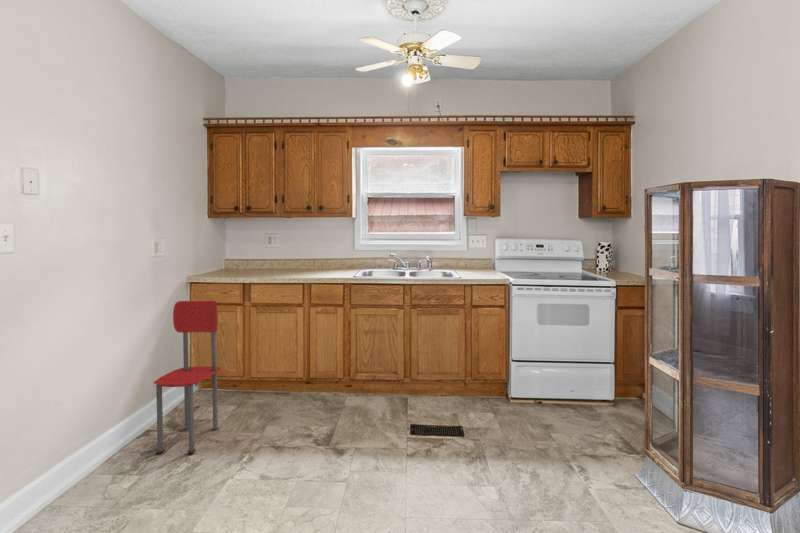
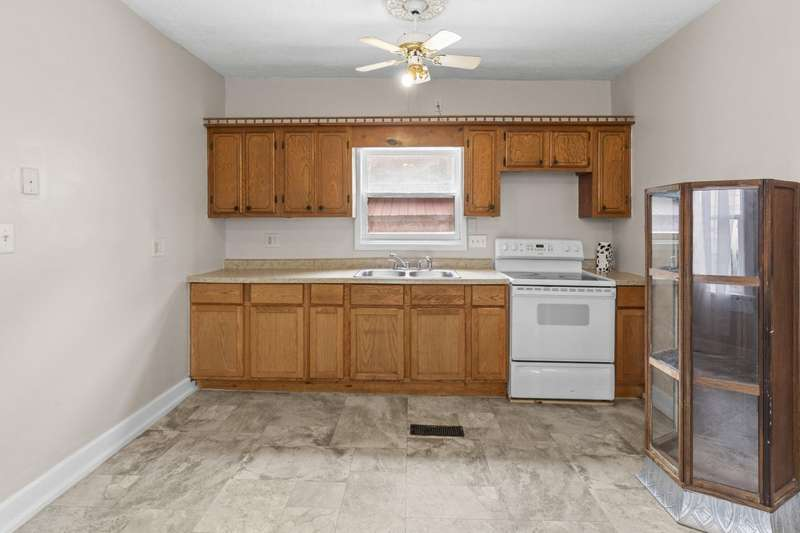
- dining chair (189, 371)
